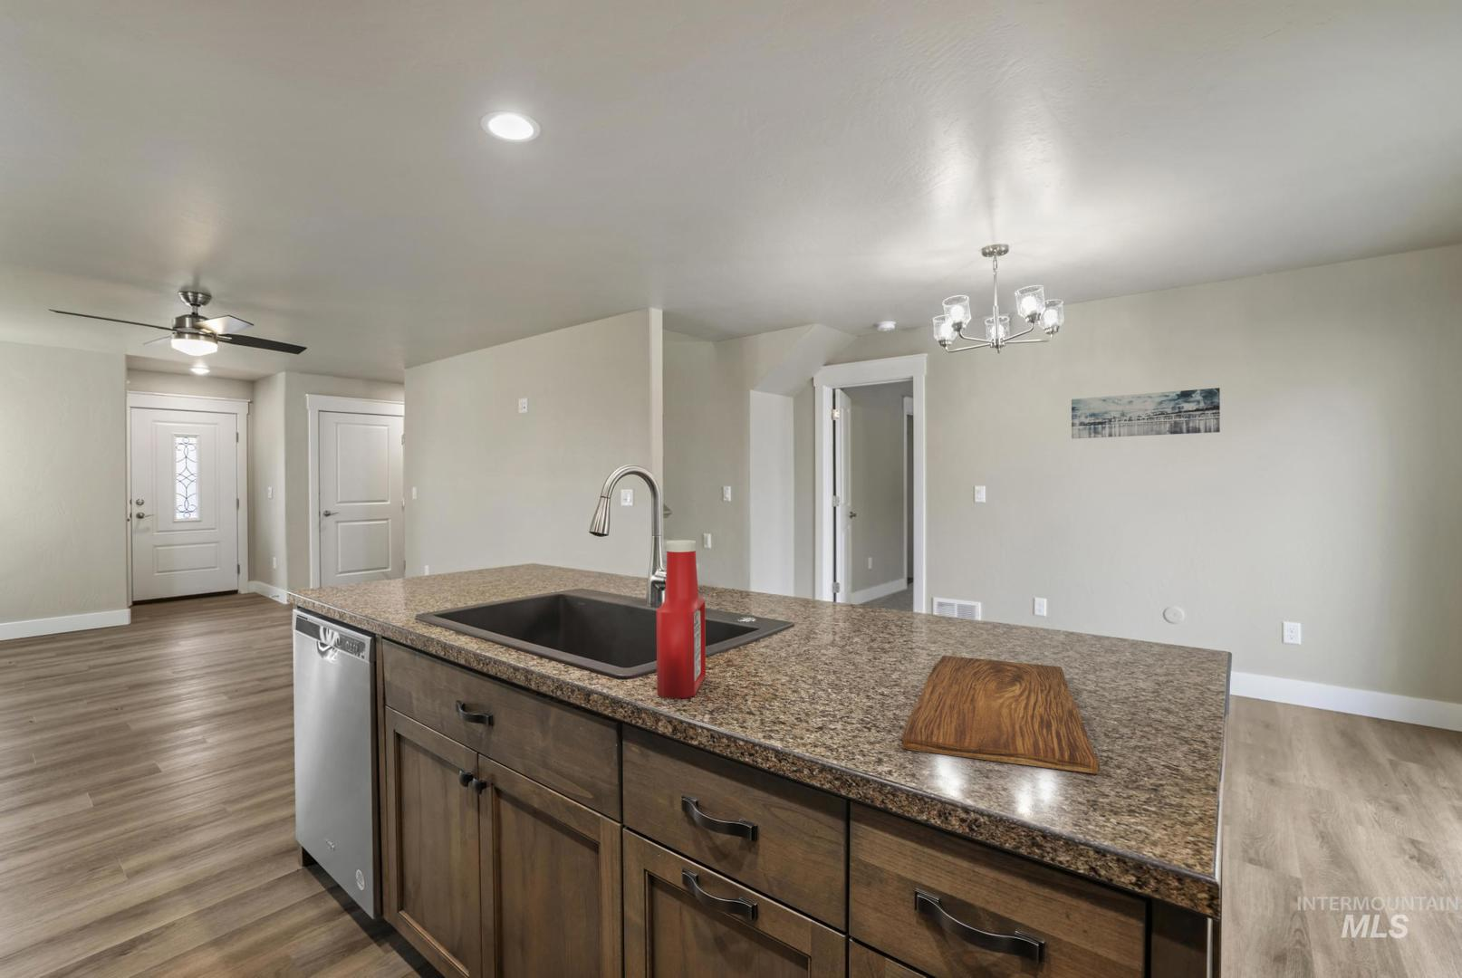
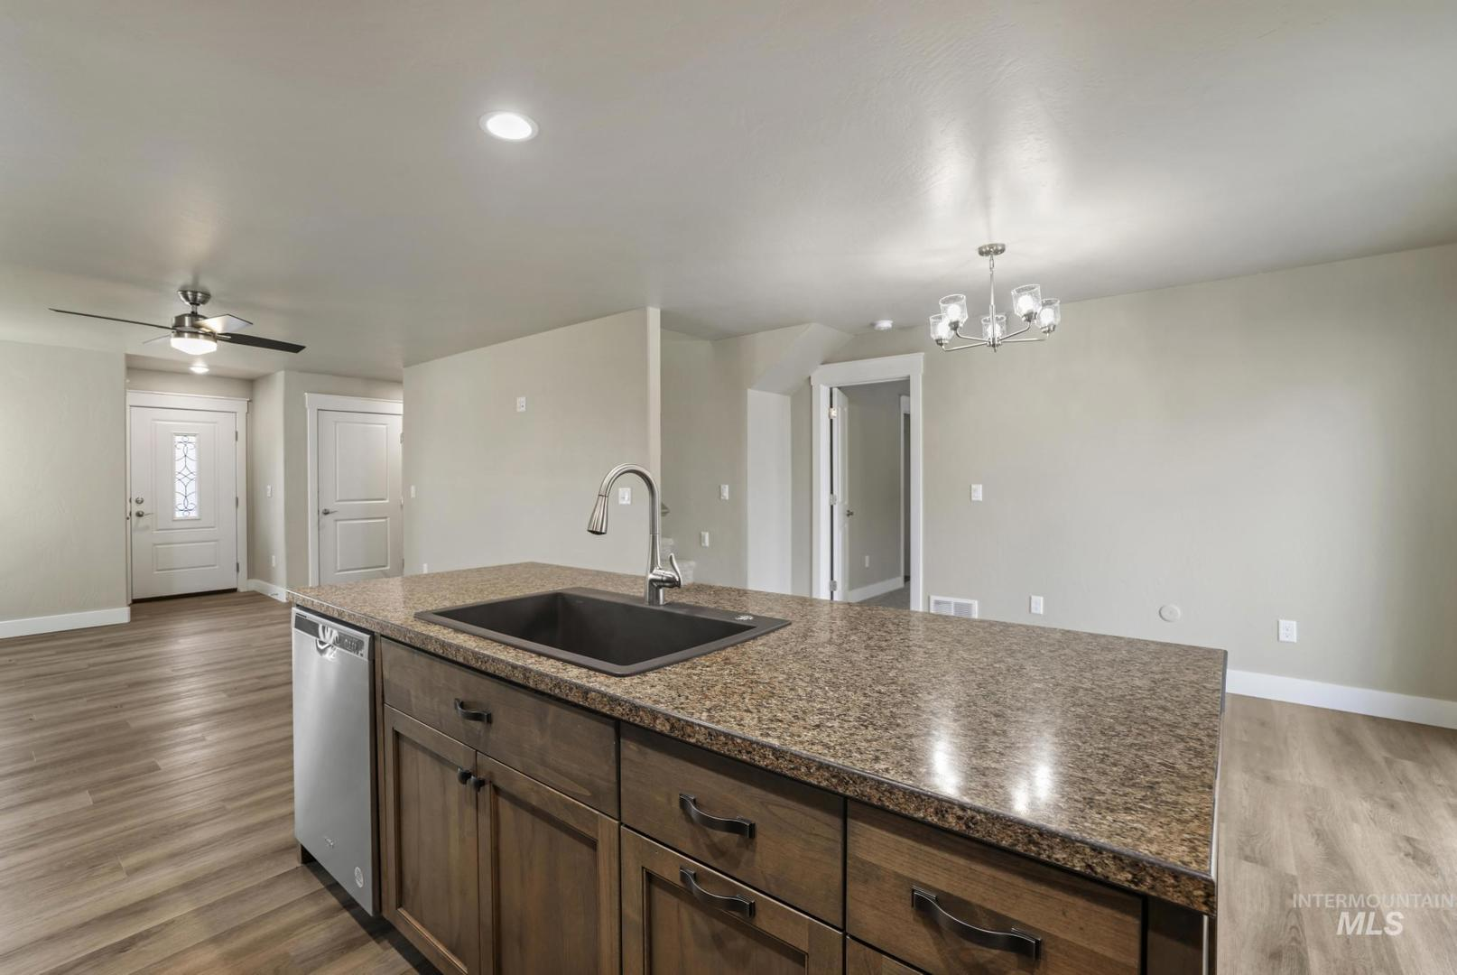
- soap bottle (681, 613)
- cutting board (996, 700)
- wall art (1141, 415)
